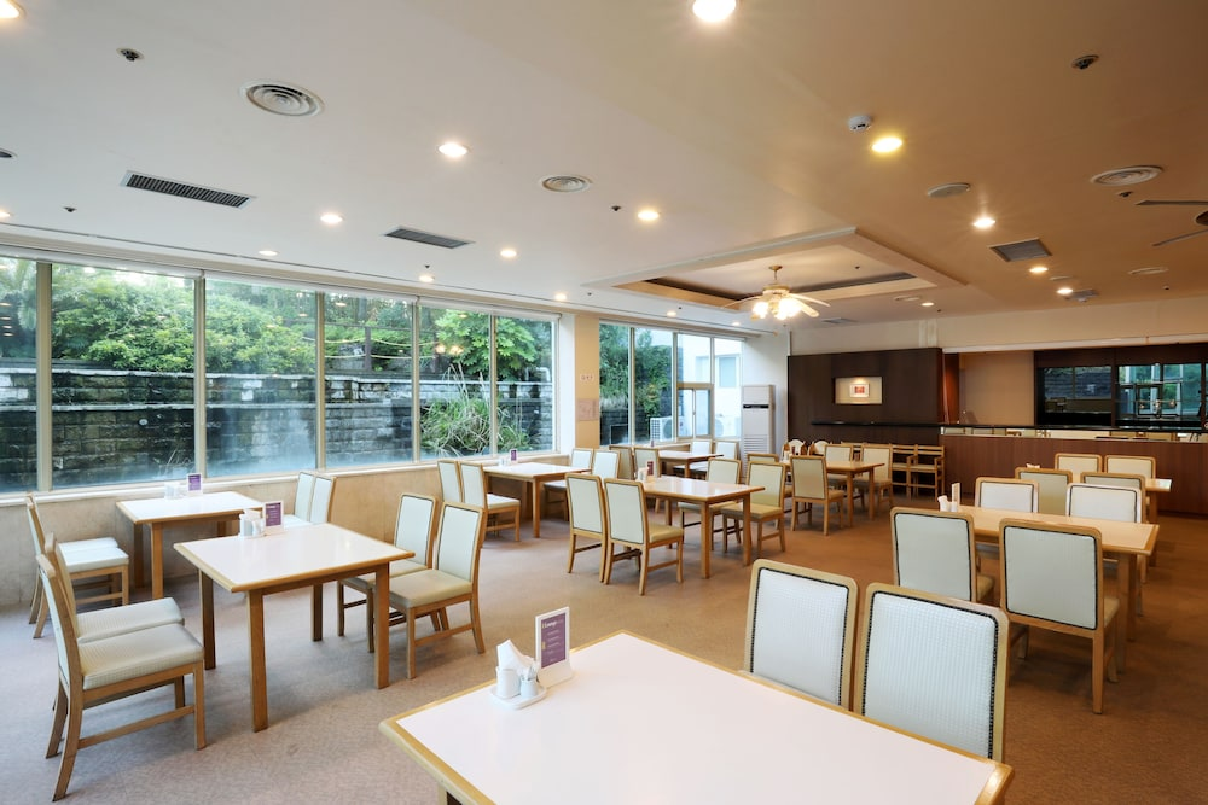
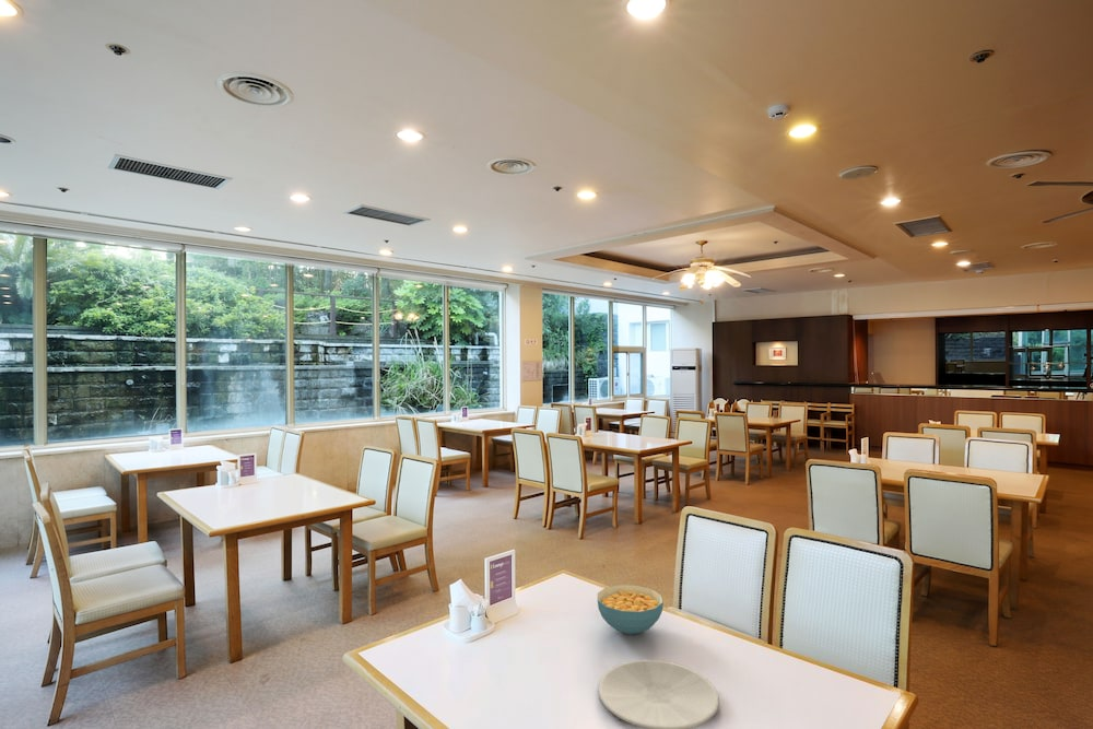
+ cereal bowl (630, 613)
+ plate (657, 693)
